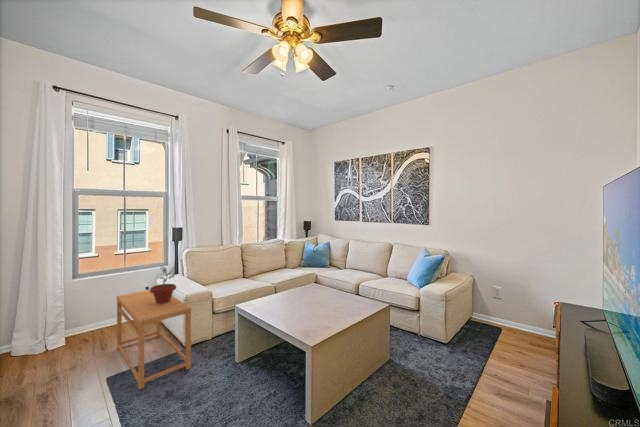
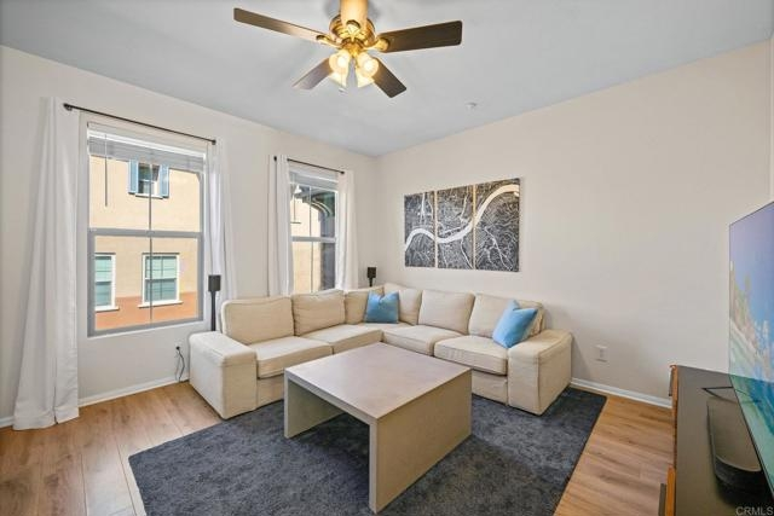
- potted plant (164, 283)
- side table (152, 332)
